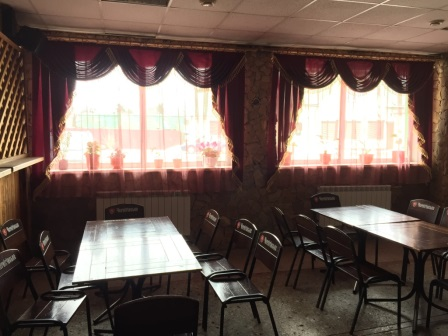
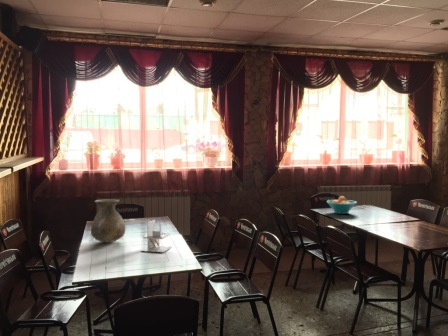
+ napkin holder (157, 234)
+ vase (108, 221)
+ fruit bowl (341, 204)
